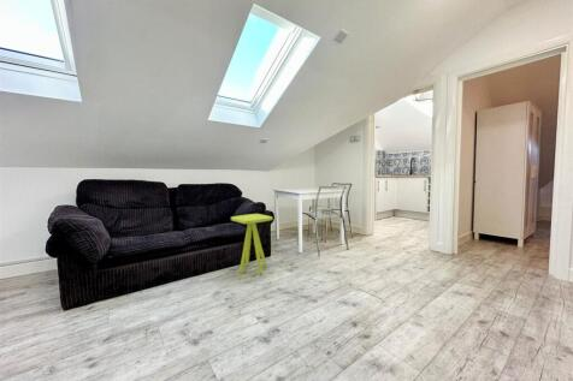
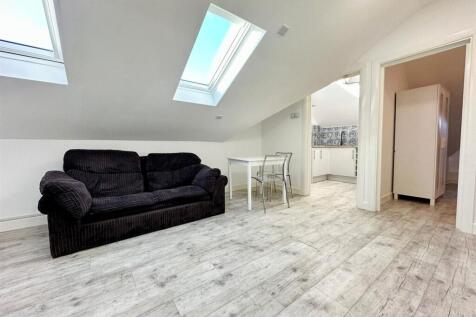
- side table (254, 243)
